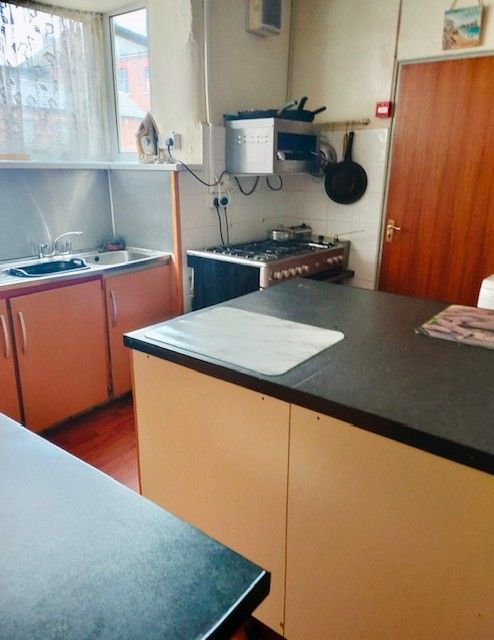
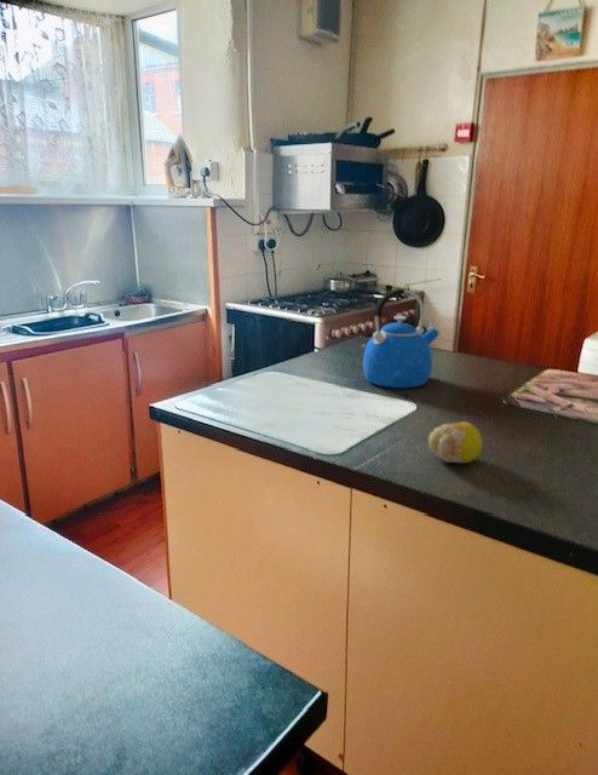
+ fruit (455, 441)
+ kettle (406, 333)
